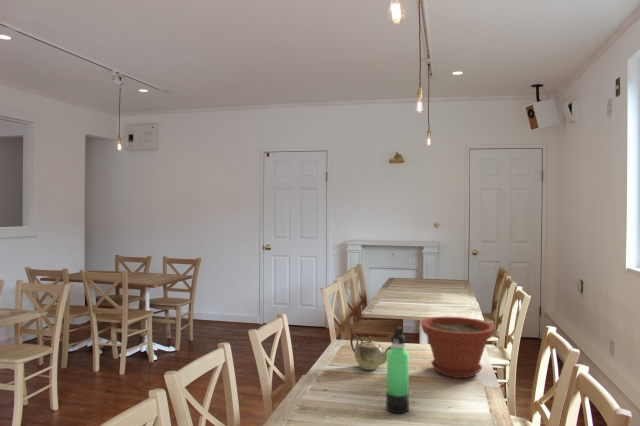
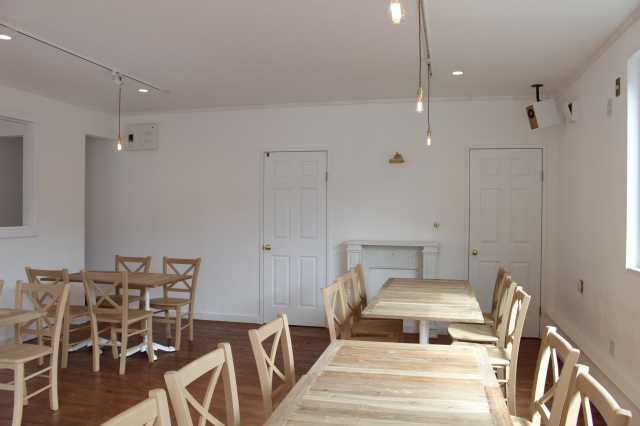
- plant pot (456, 348)
- teapot (371, 352)
- thermos bottle (397, 367)
